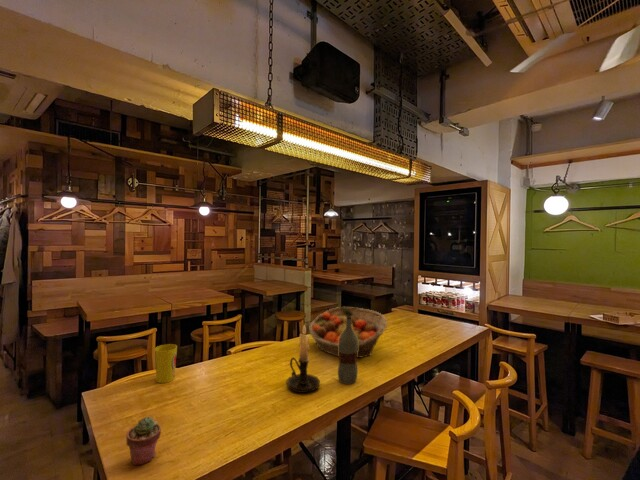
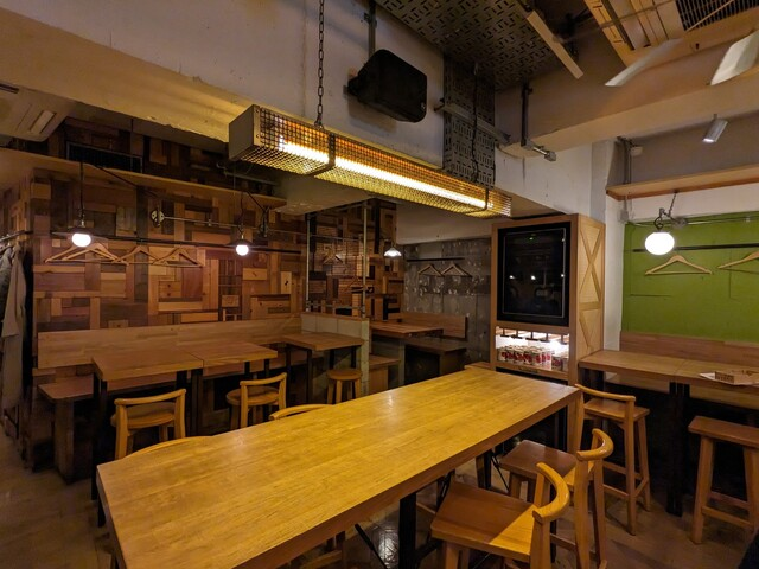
- cup (165, 363)
- bottle (348, 348)
- potted succulent (143, 438)
- candle holder (301, 353)
- fruit basket (344, 329)
